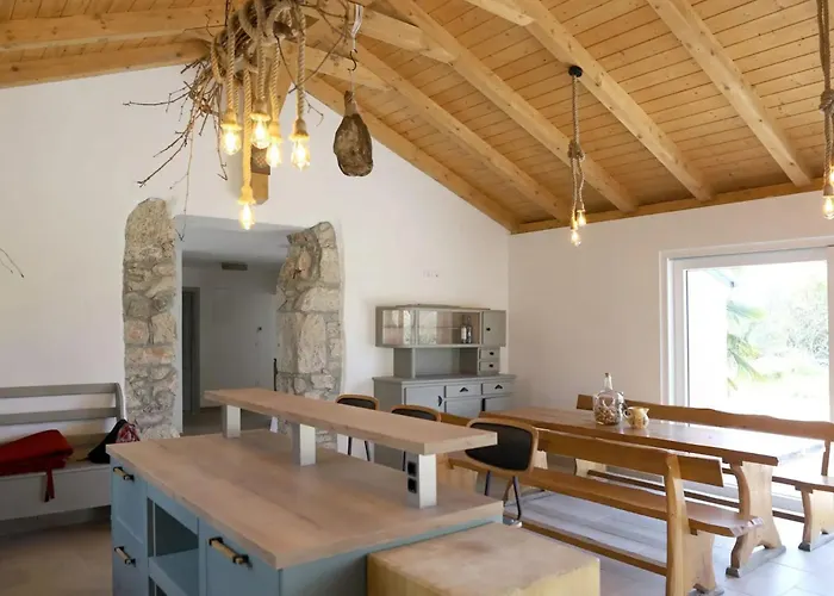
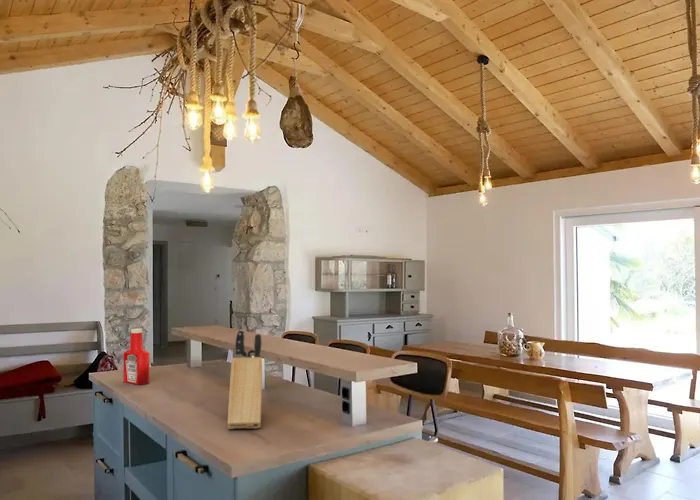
+ soap bottle (136, 355)
+ knife block (246, 375)
